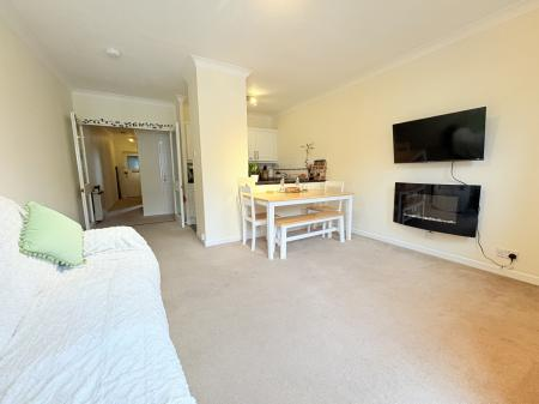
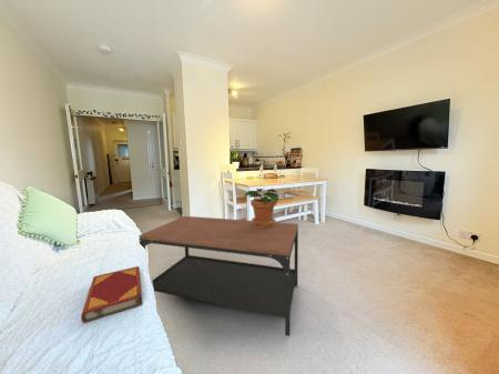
+ hardback book (115, 290)
+ potted plant (263, 208)
+ coffee table (224, 261)
